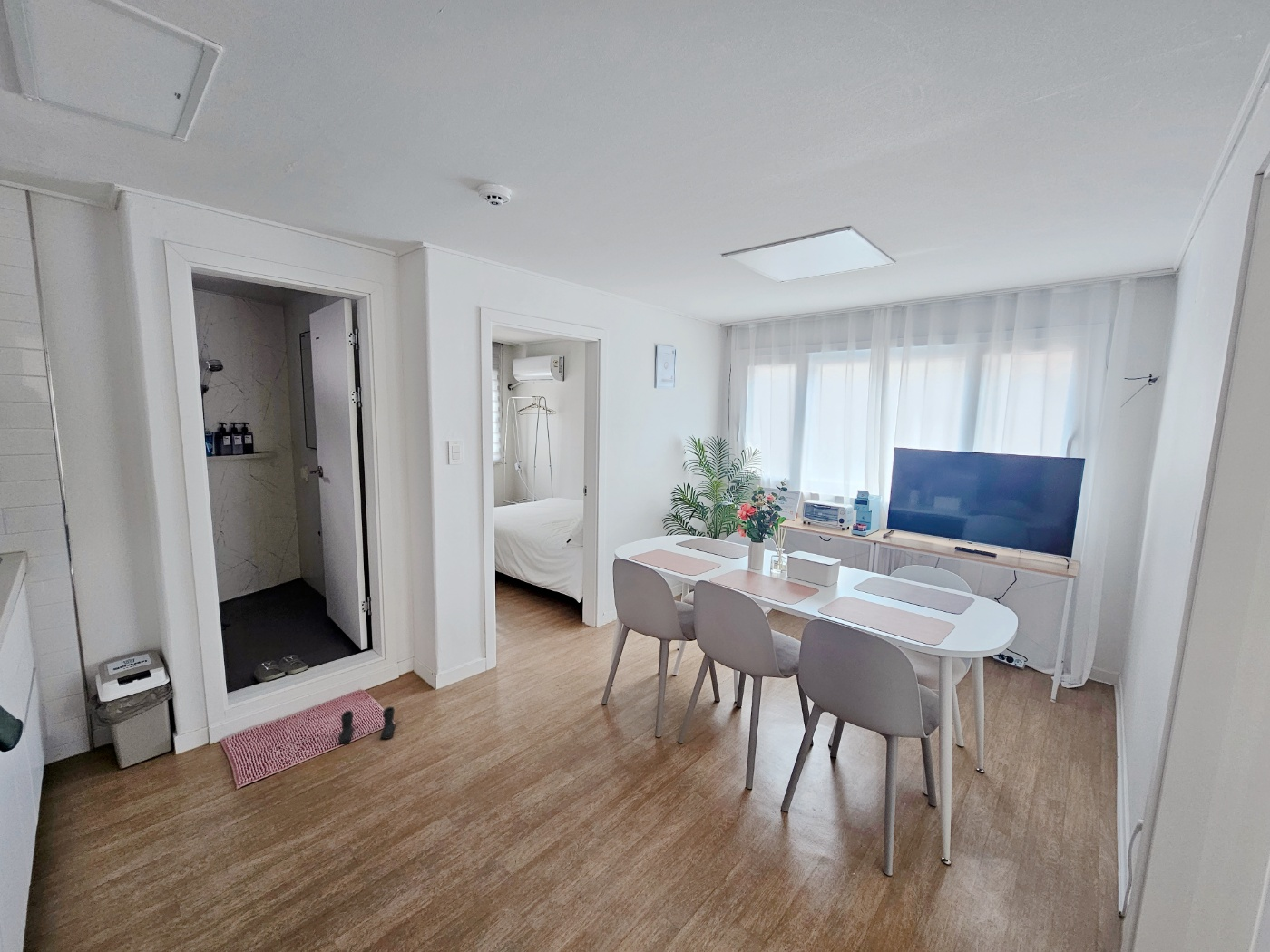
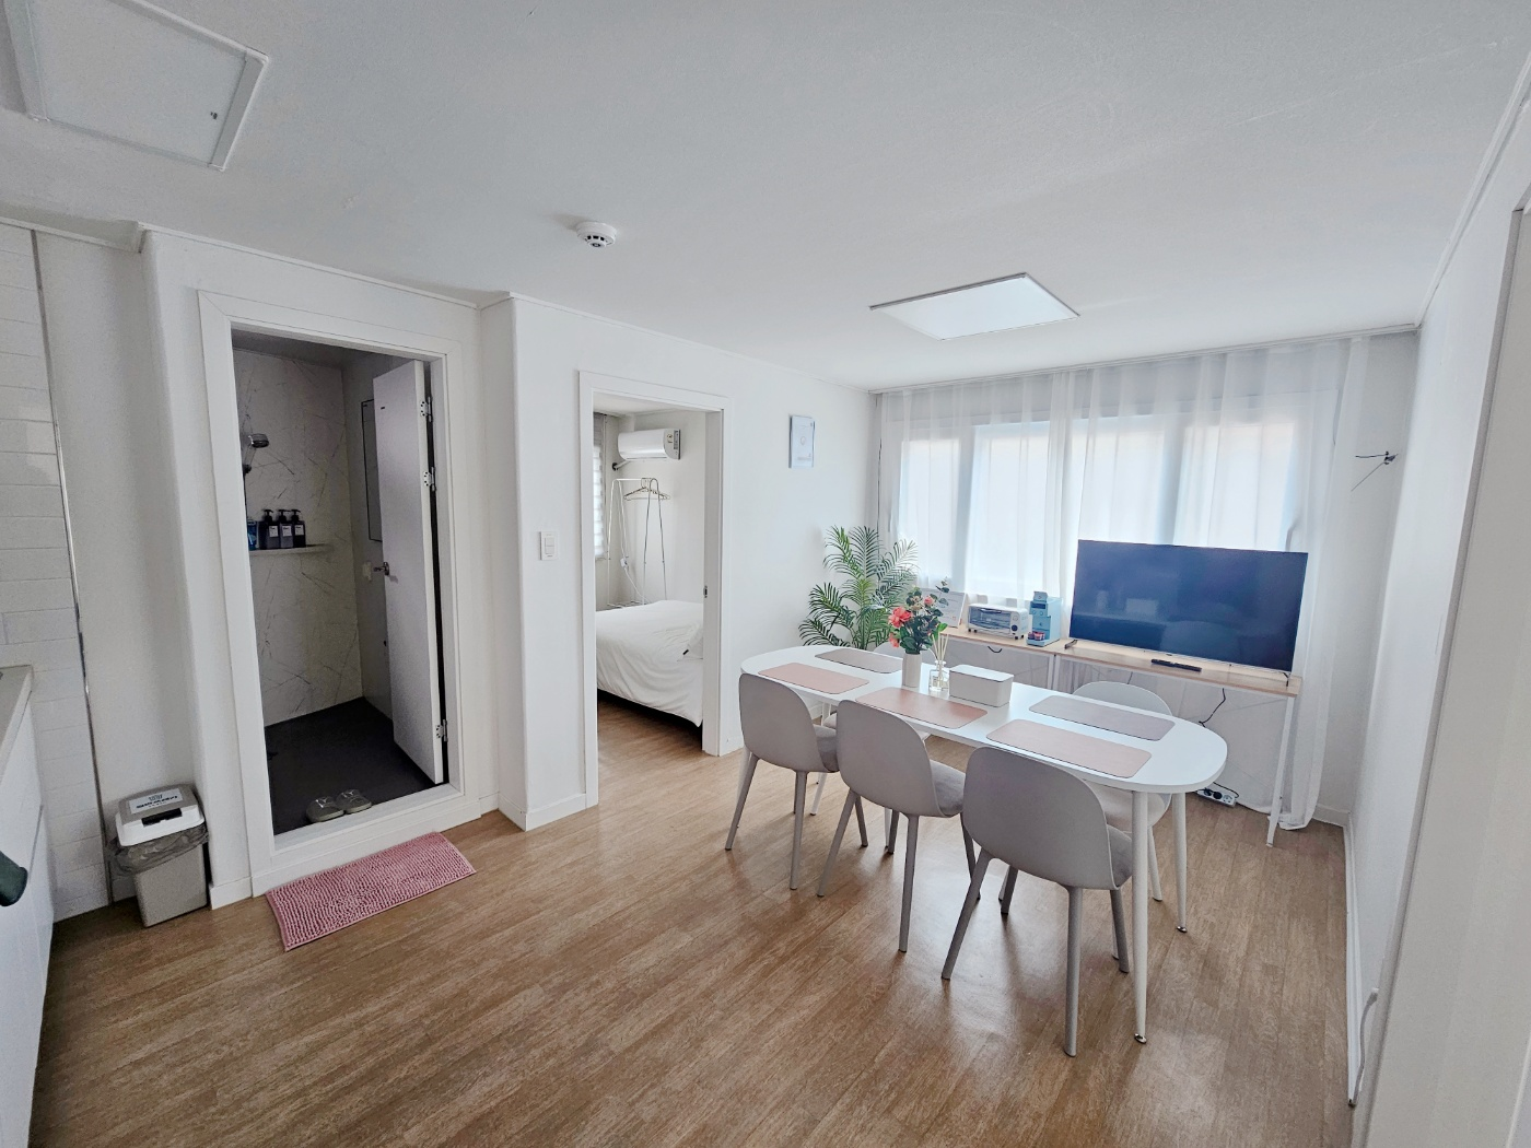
- boots (352, 723)
